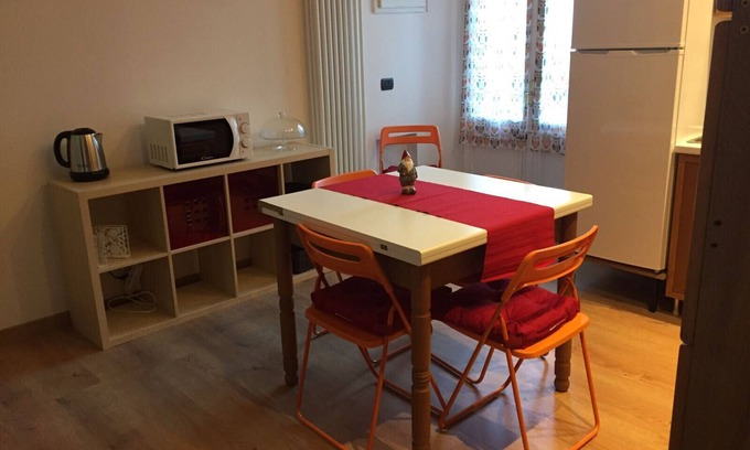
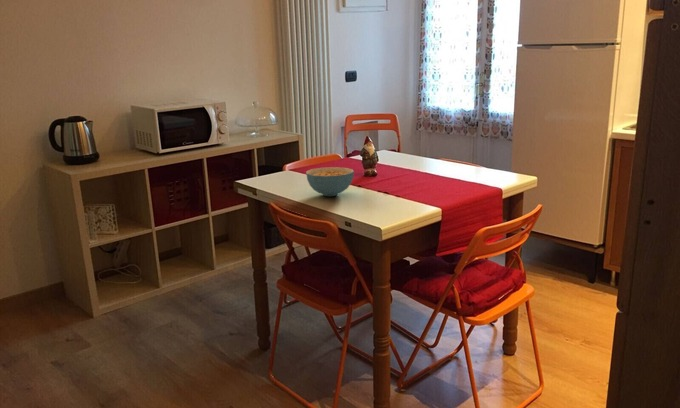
+ cereal bowl (330, 183)
